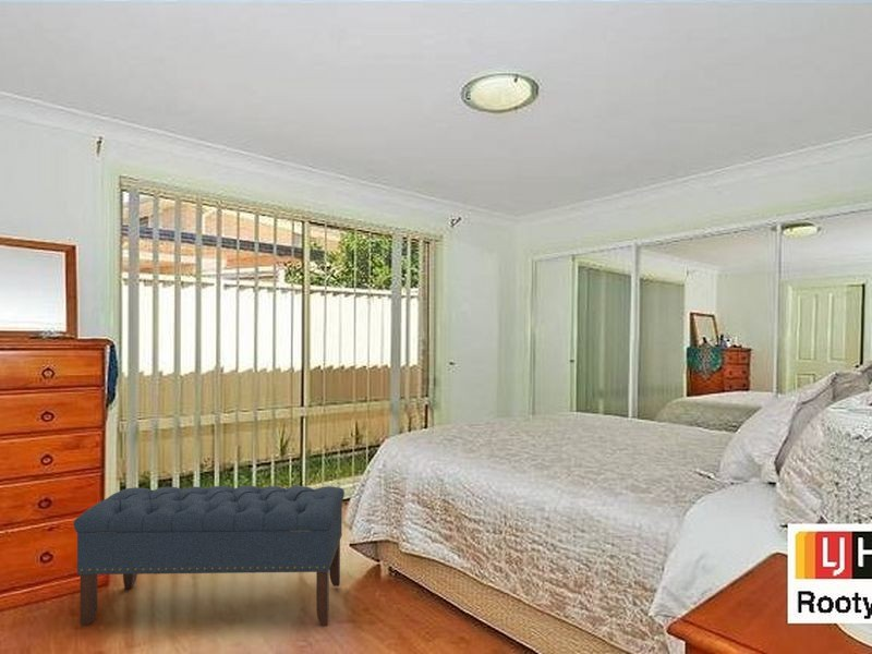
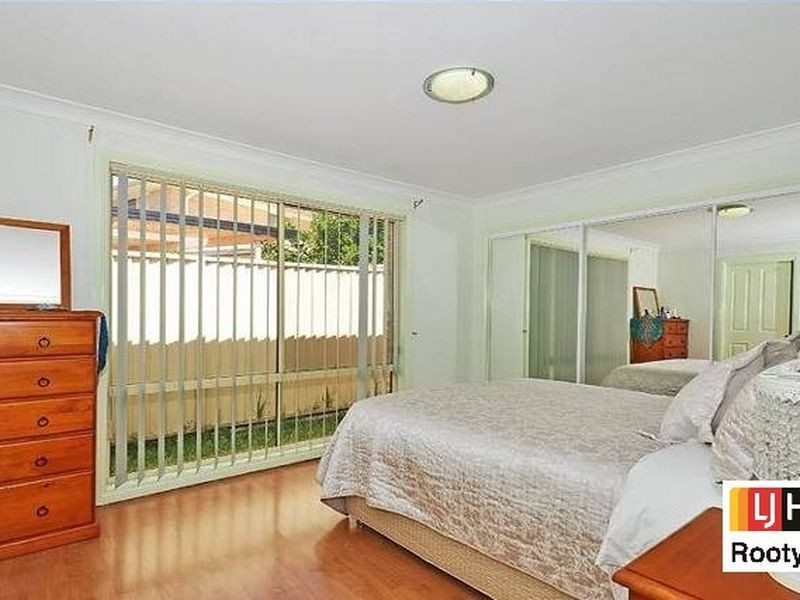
- bench (220, 549)
